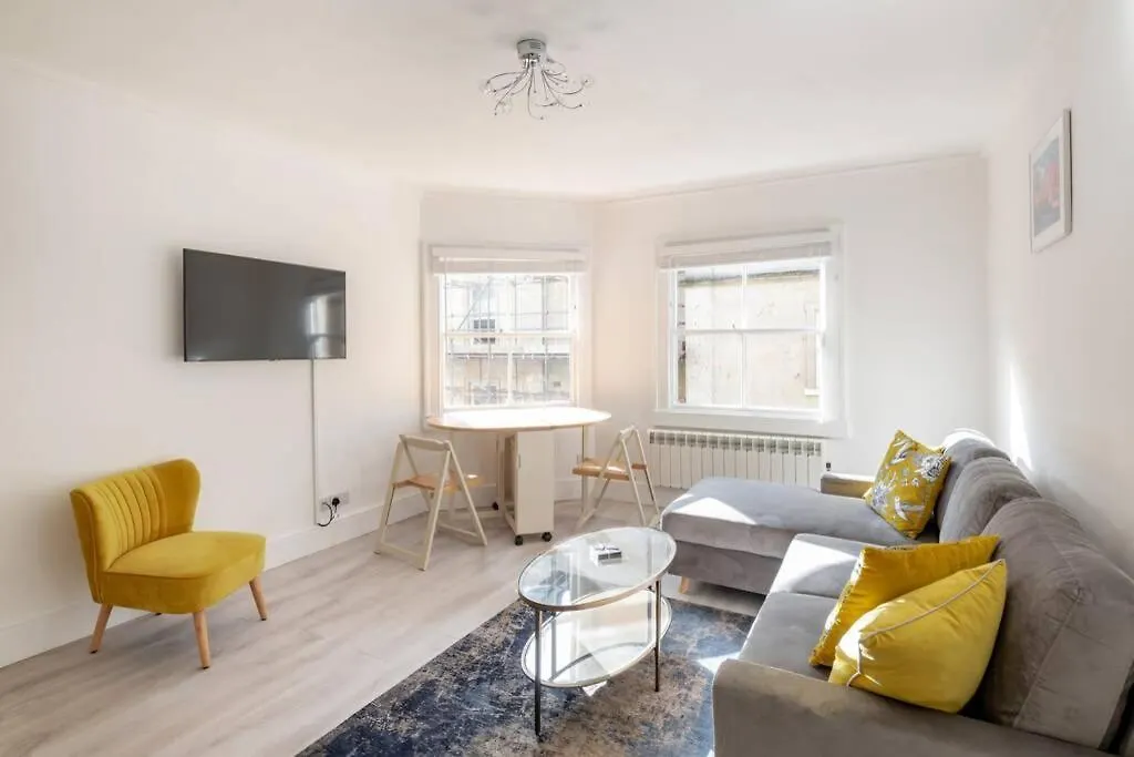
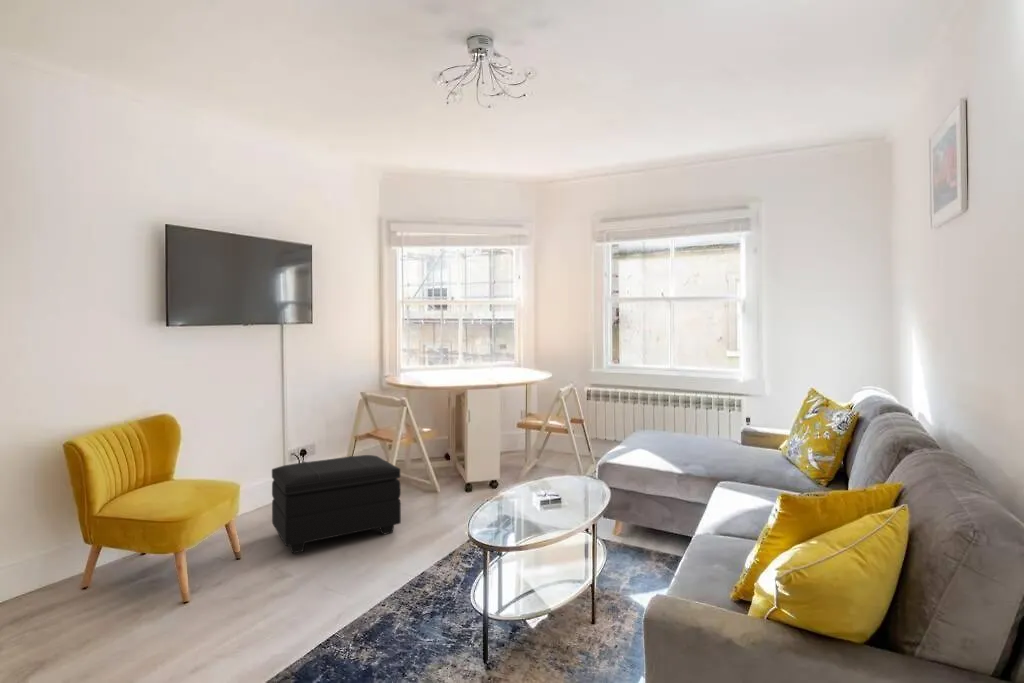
+ footstool (336, 498)
